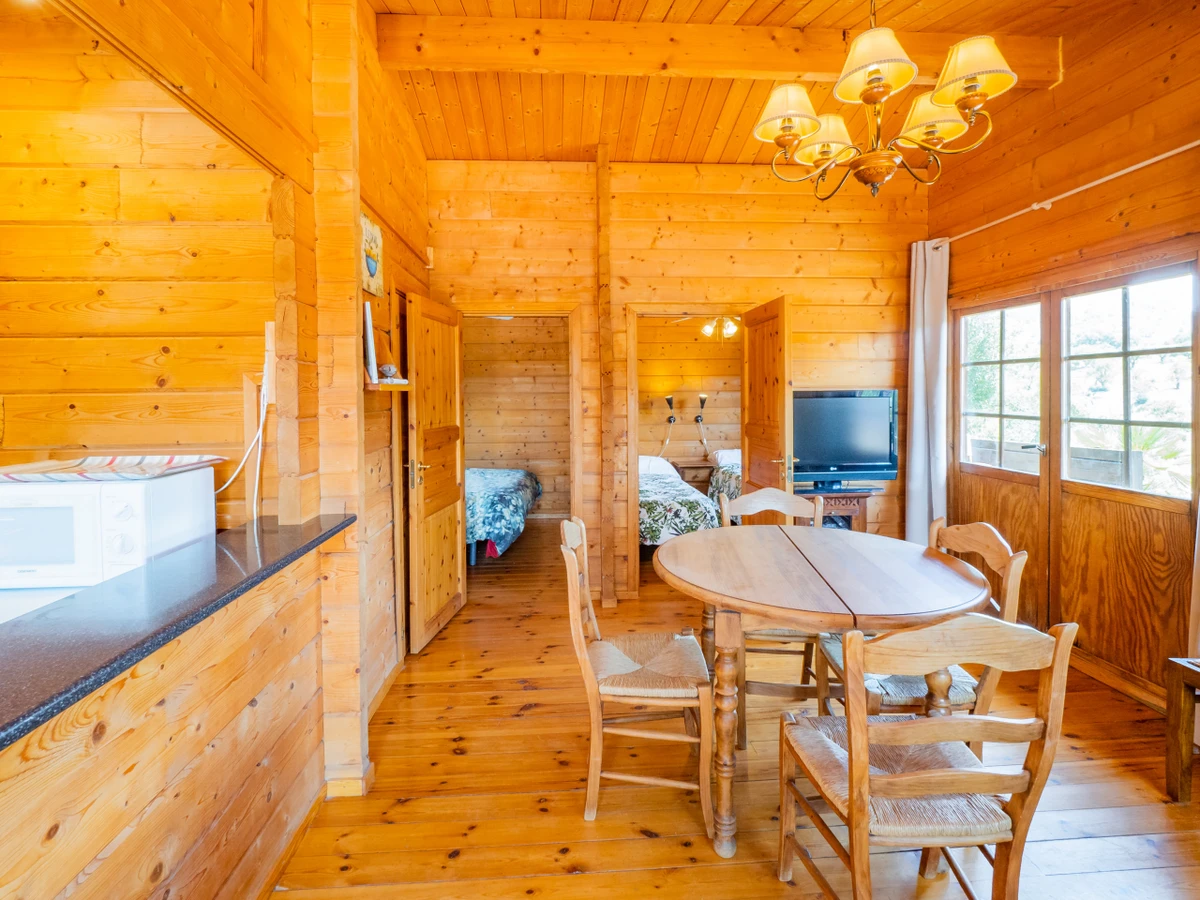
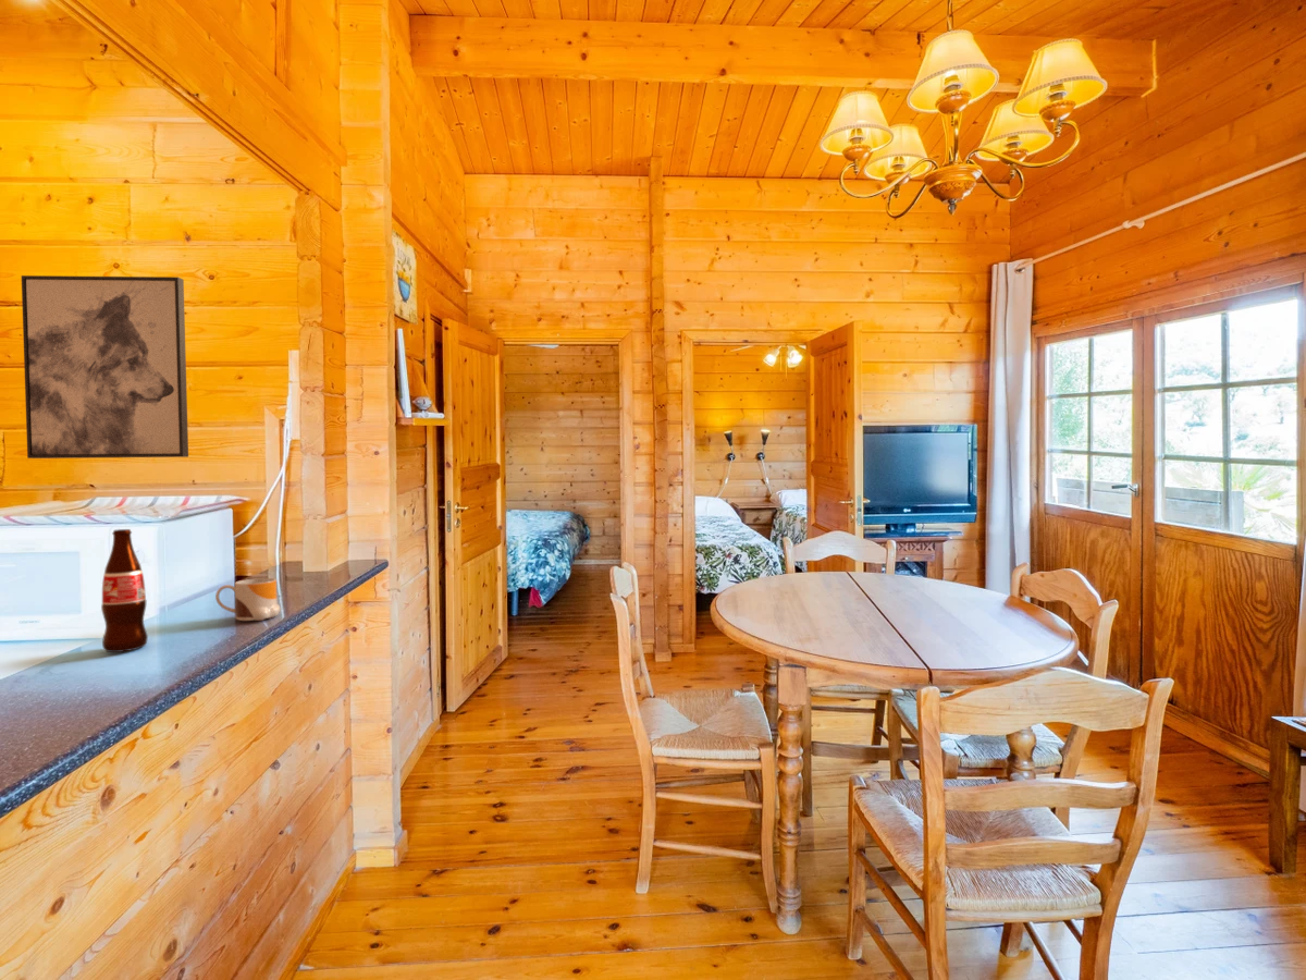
+ bottle (123, 589)
+ wall art (106, 367)
+ mug (248, 600)
